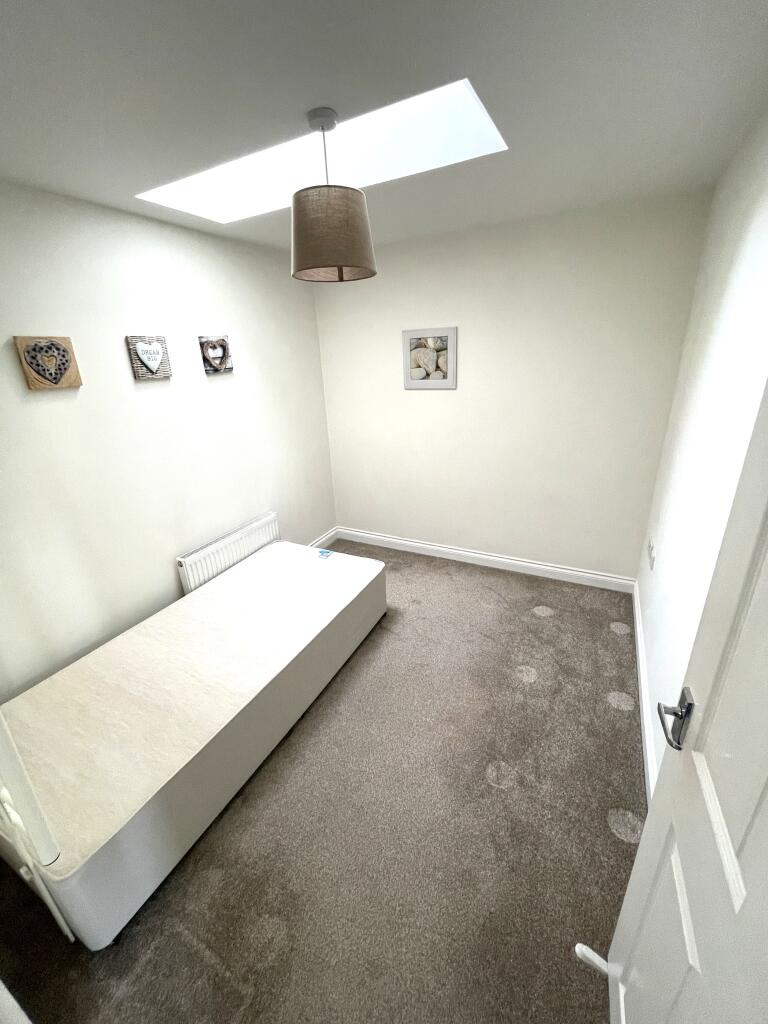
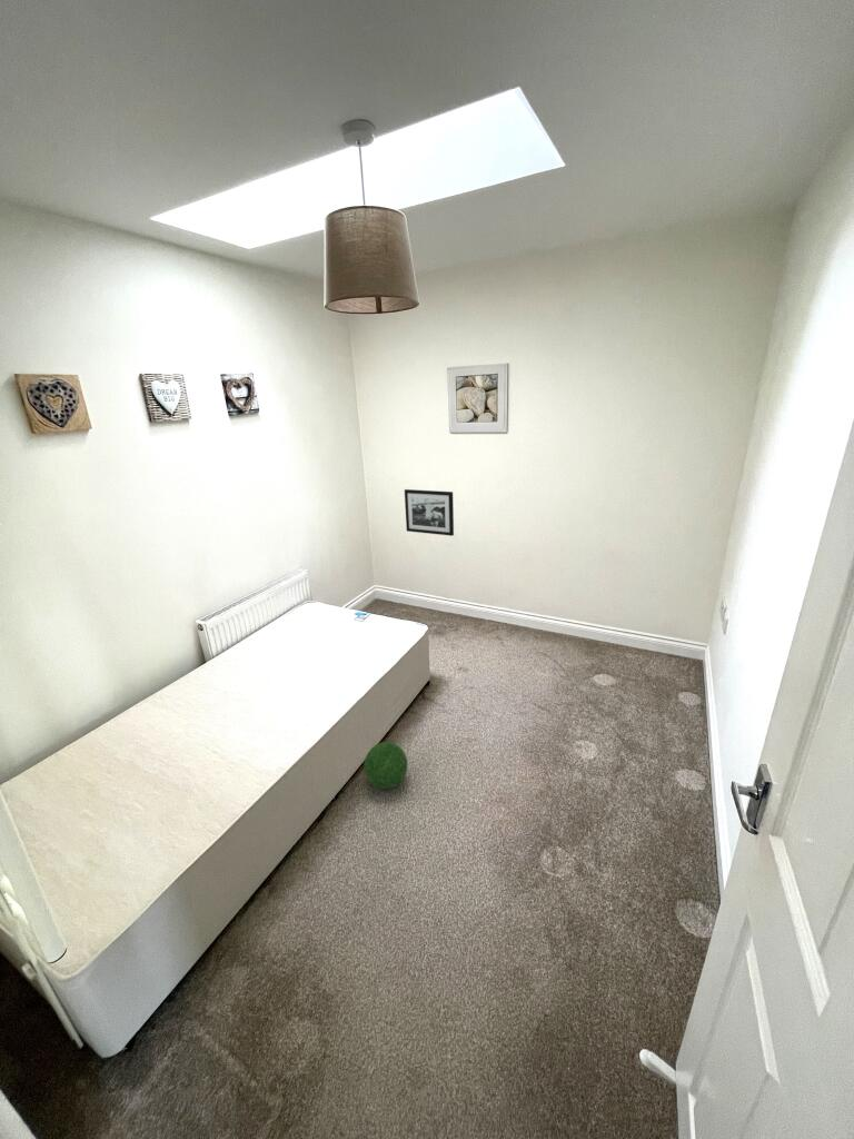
+ decorative ball (386, 764)
+ picture frame (428, 512)
